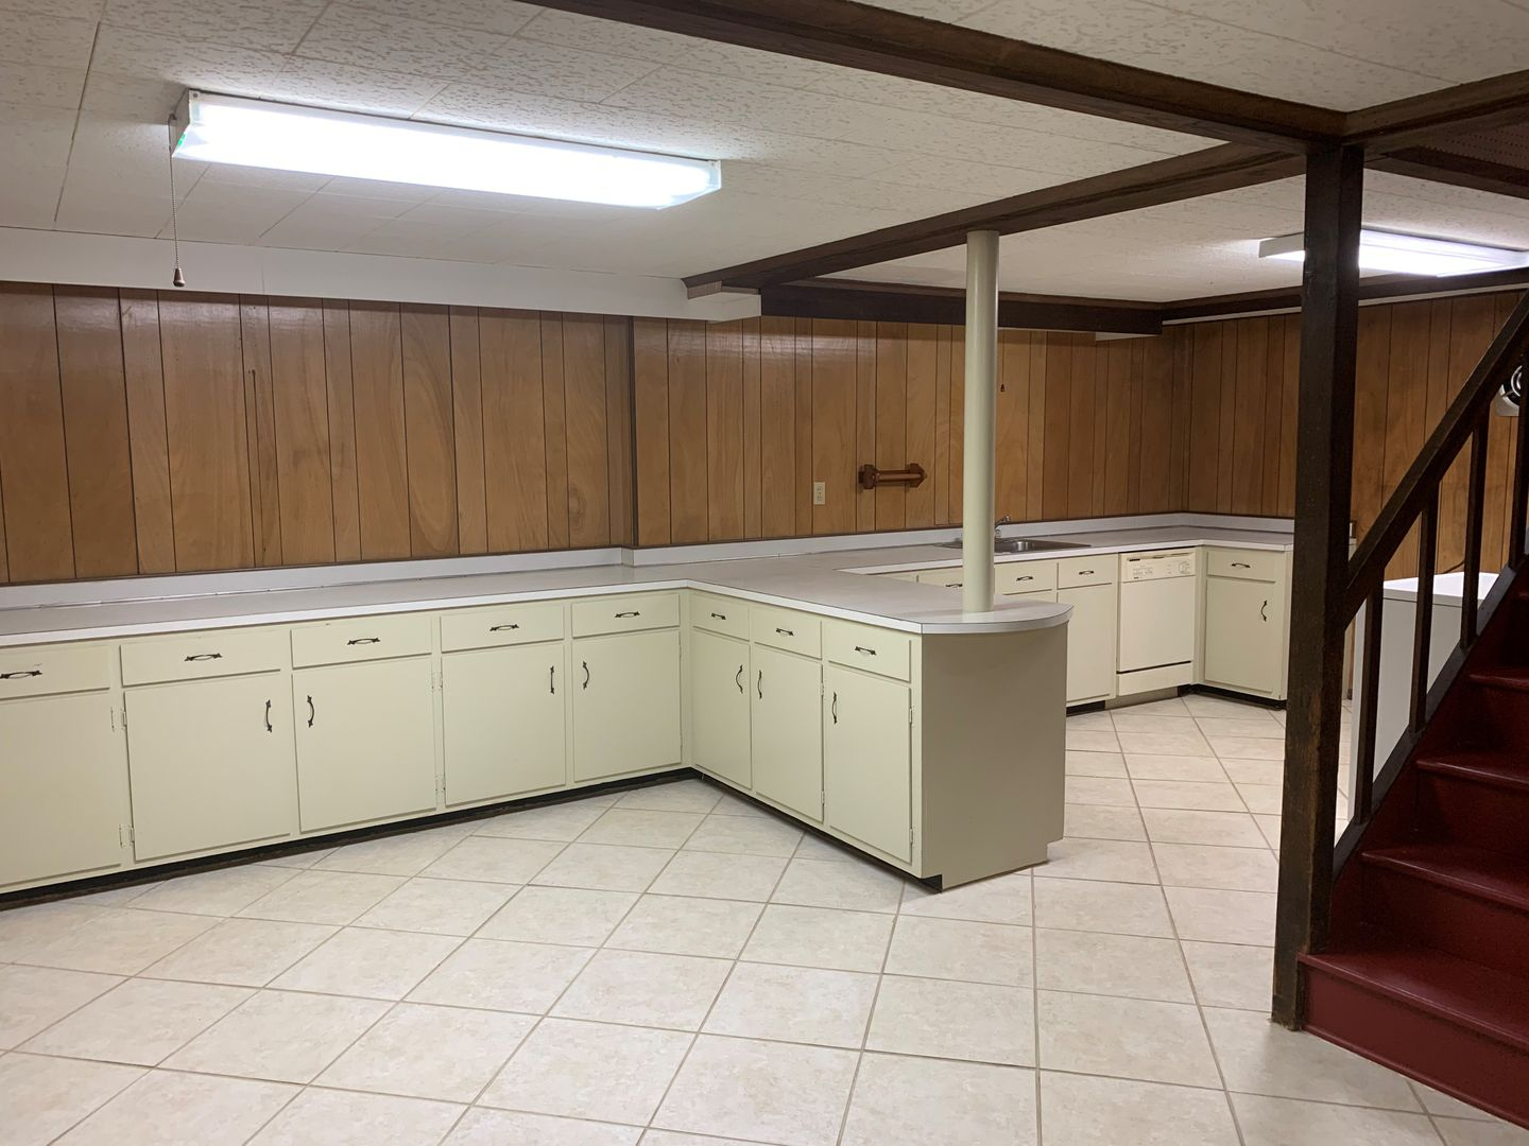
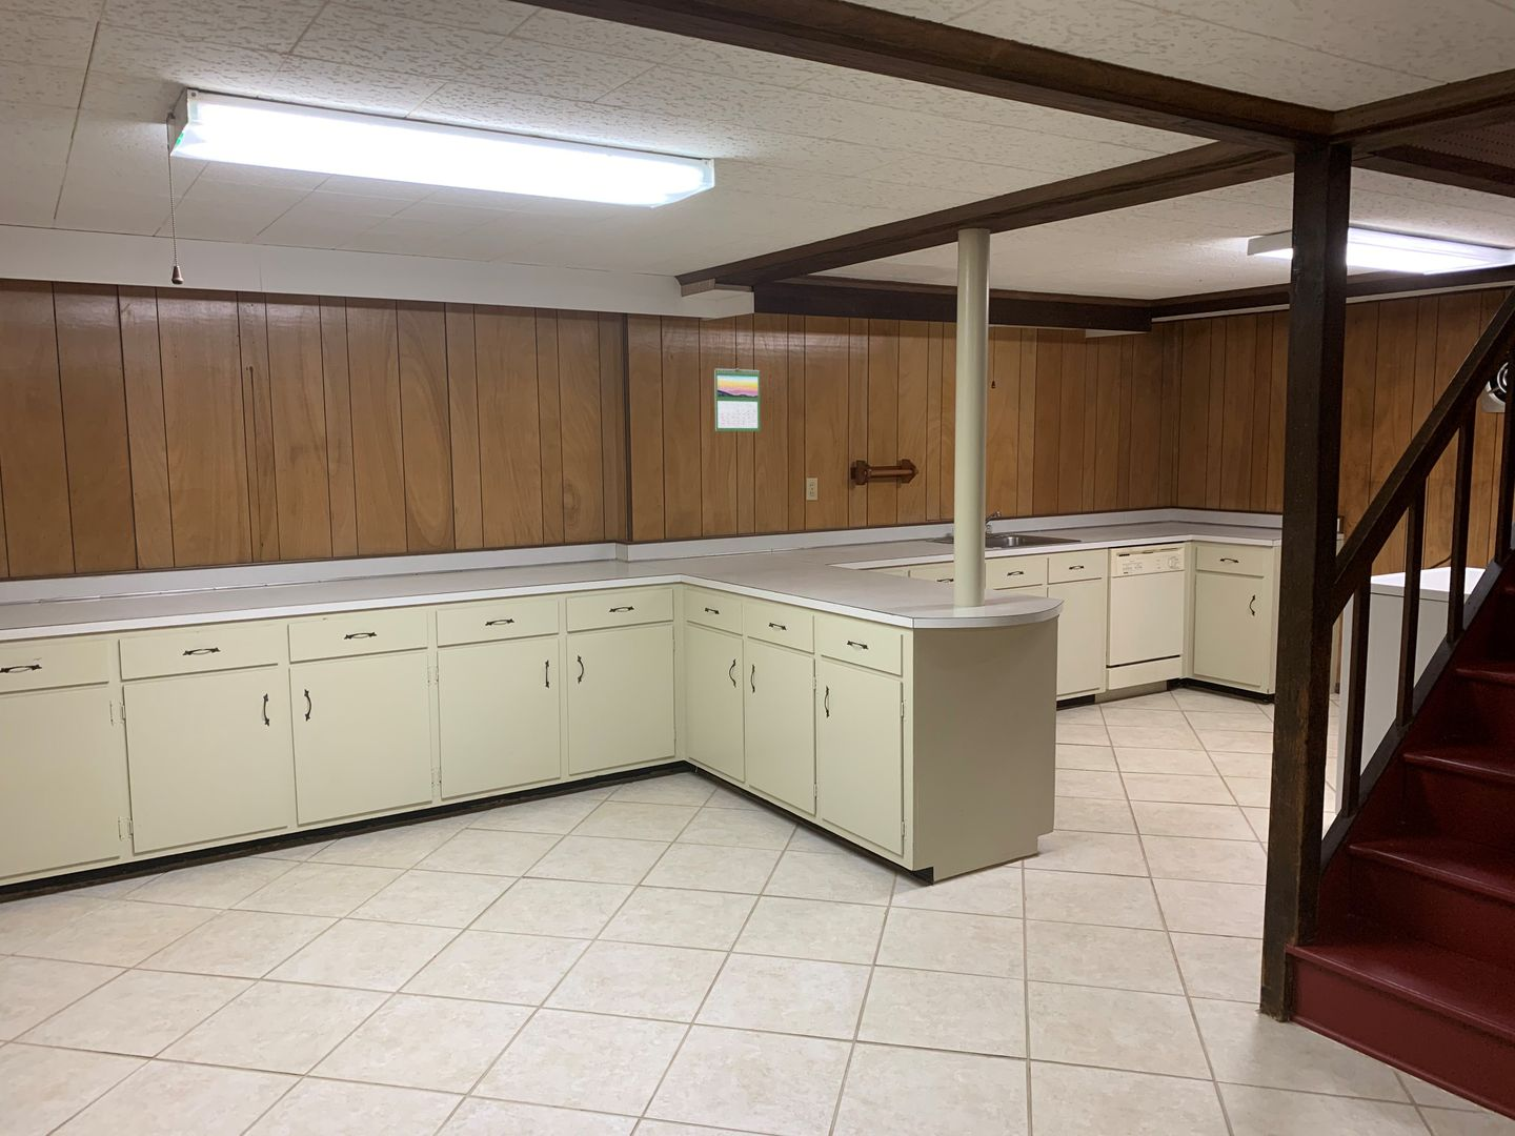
+ calendar (737, 400)
